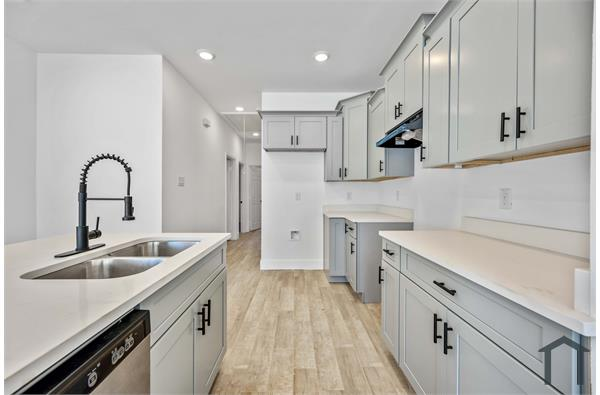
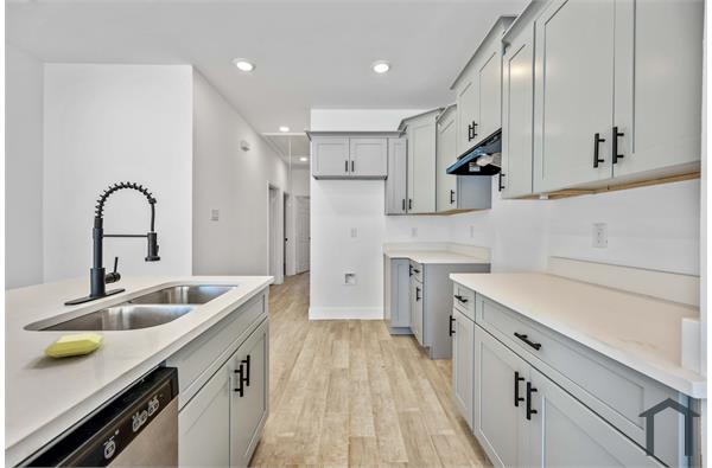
+ soap bar (75, 344)
